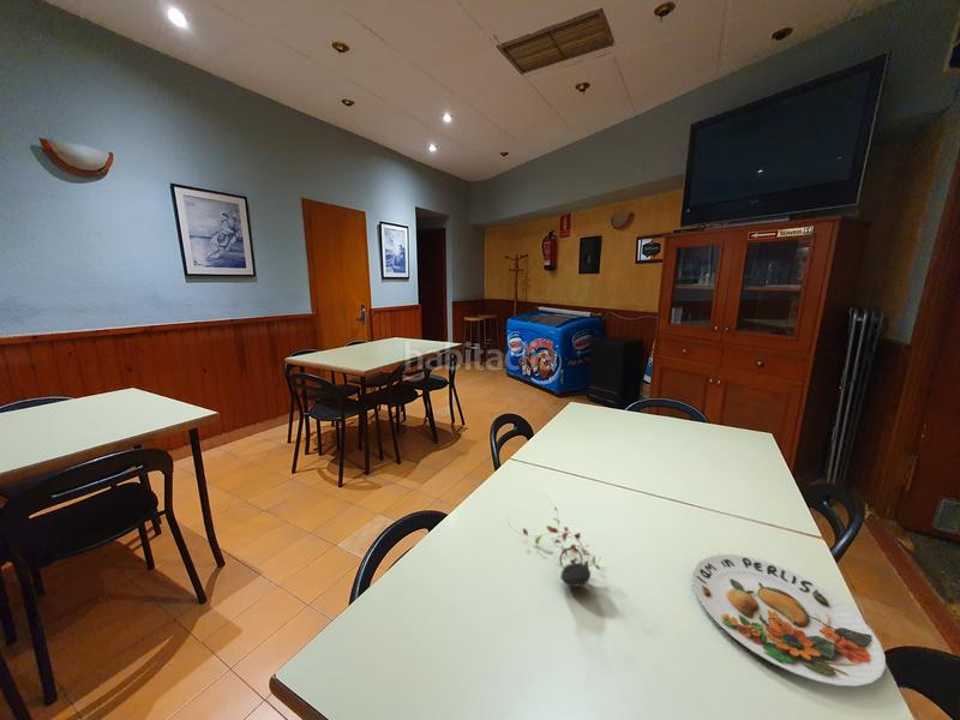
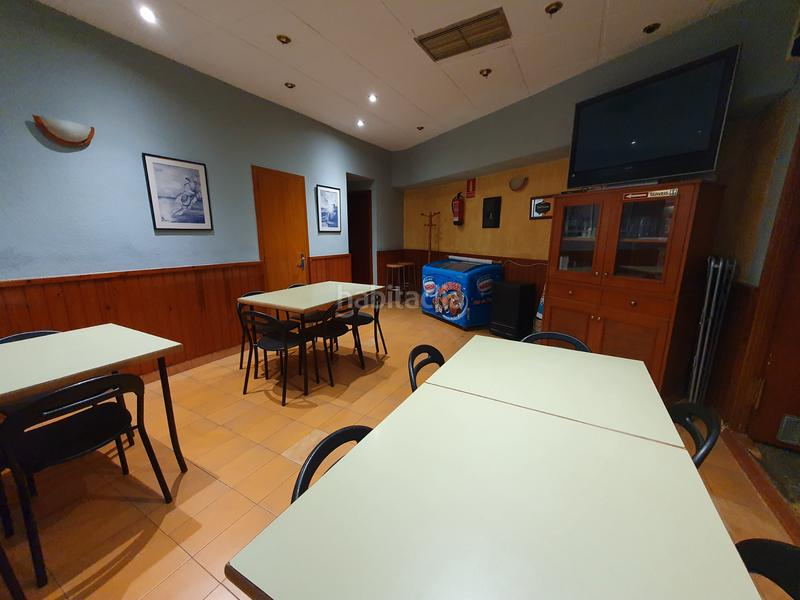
- teapot (558, 520)
- plate (776, 610)
